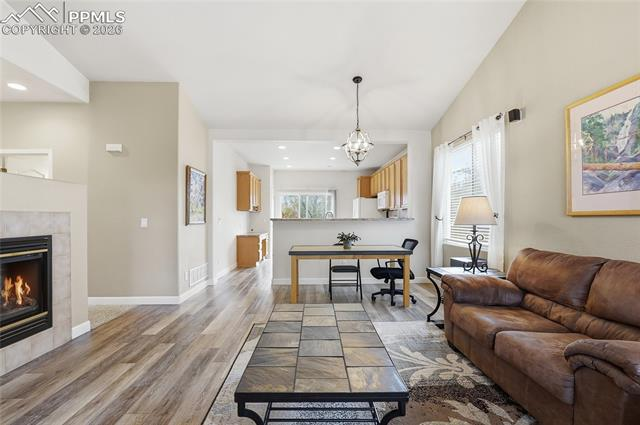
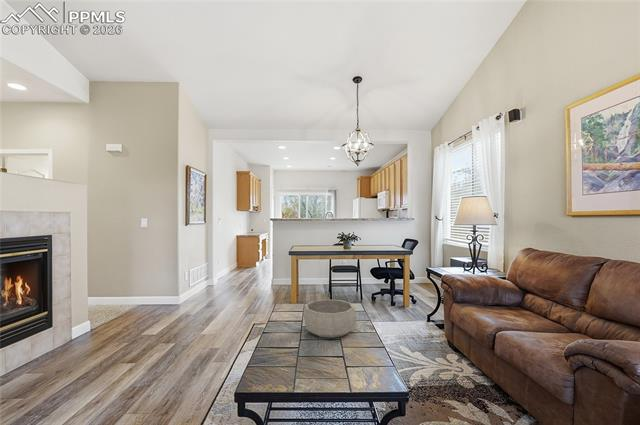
+ decorative bowl (329, 318)
